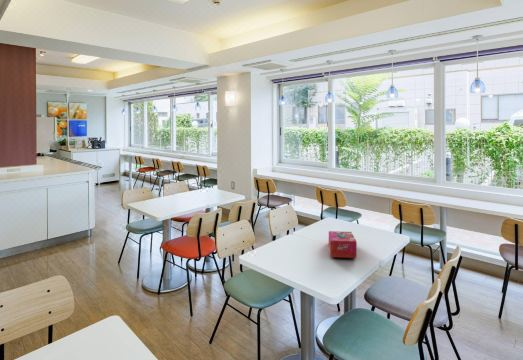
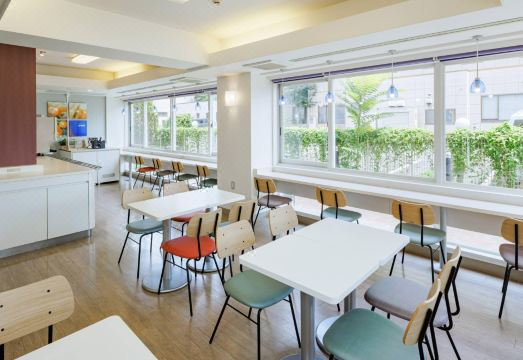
- tissue box (341, 243)
